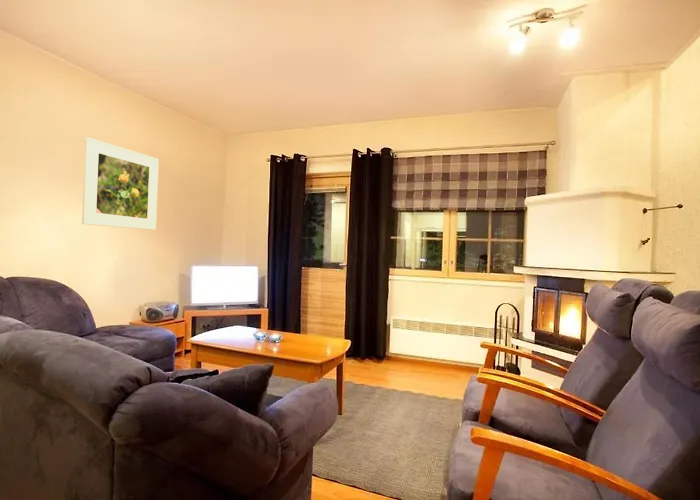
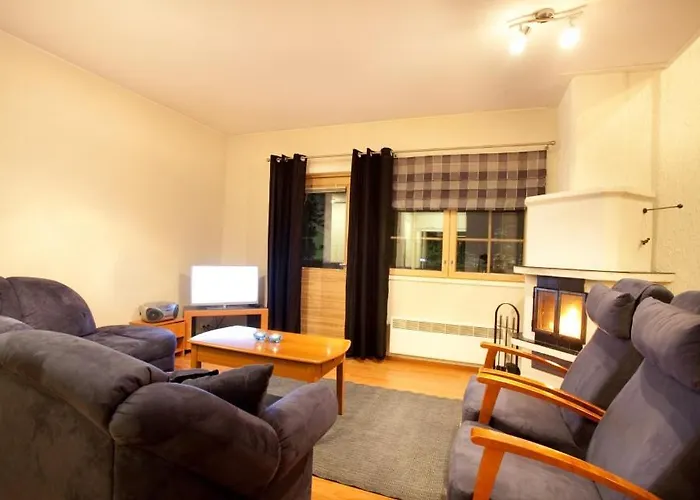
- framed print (124, 188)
